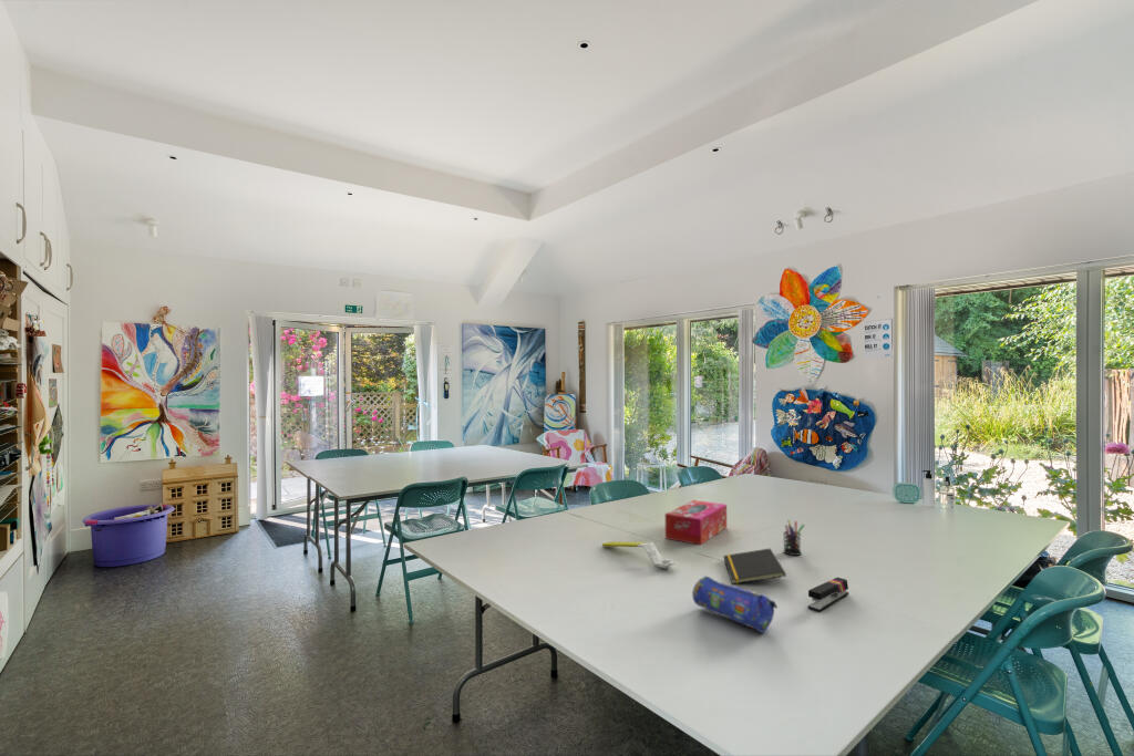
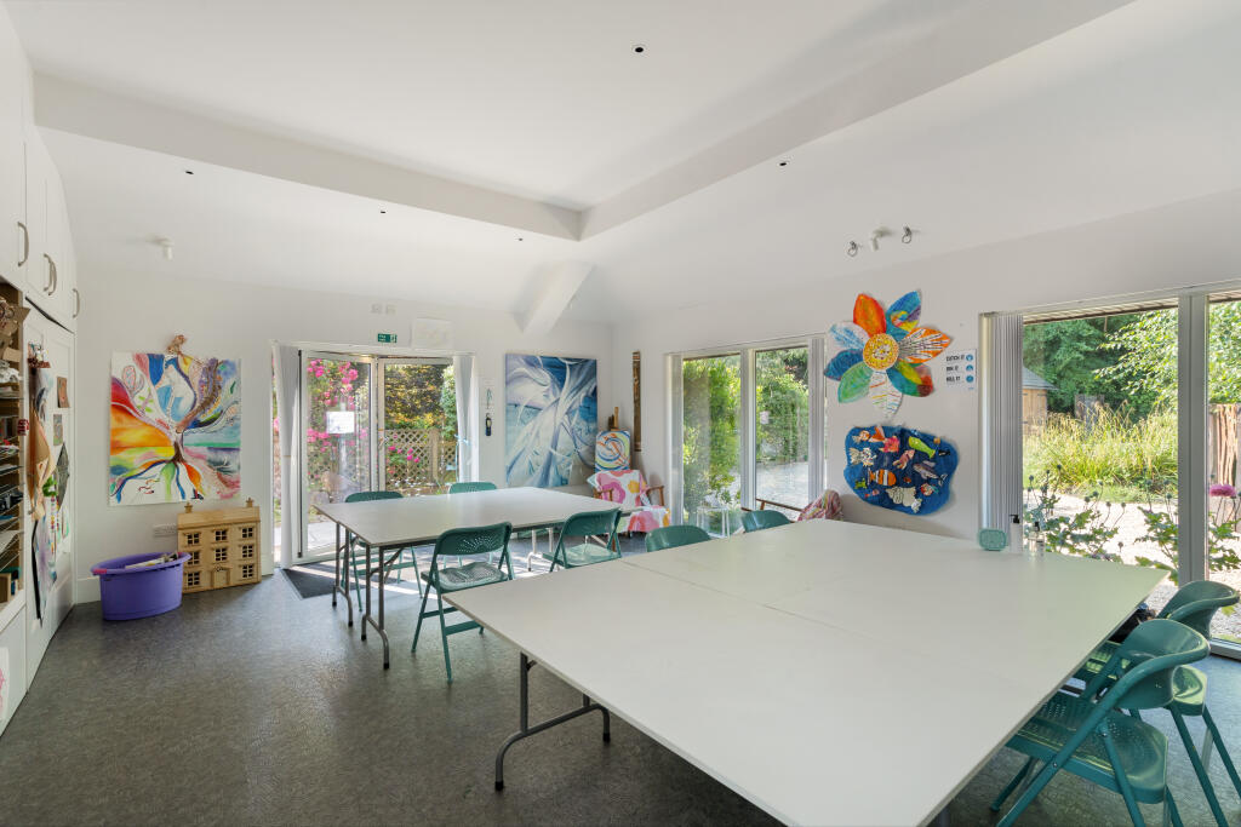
- tissue box (697, 520)
- stapler (828, 591)
- scraper (636, 546)
- pencil case (732, 601)
- pen holder (794, 536)
- notepad (752, 565)
